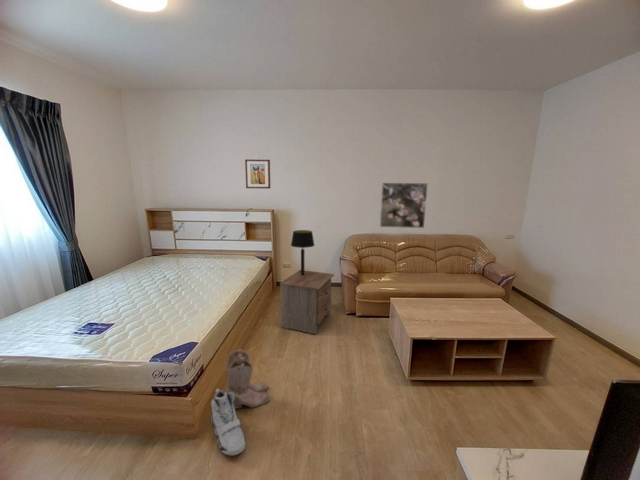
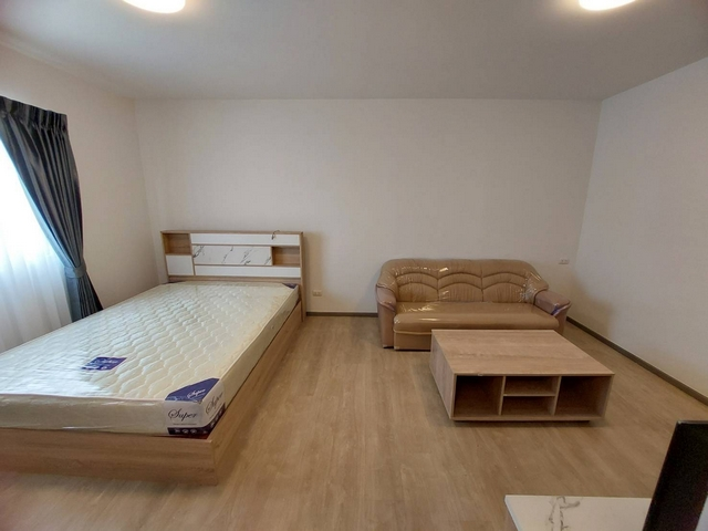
- wall art (257, 174)
- nightstand (308, 299)
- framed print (403, 205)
- sneaker (227, 418)
- boots (248, 375)
- table lamp (302, 253)
